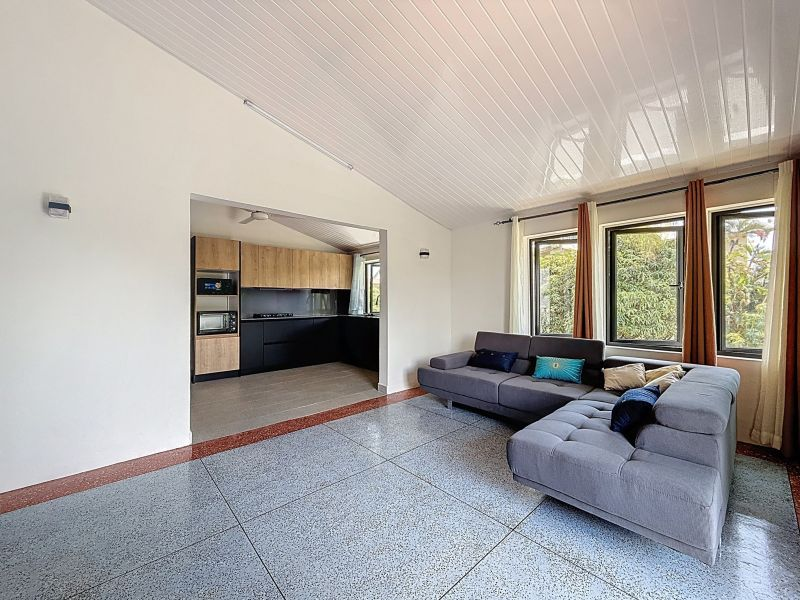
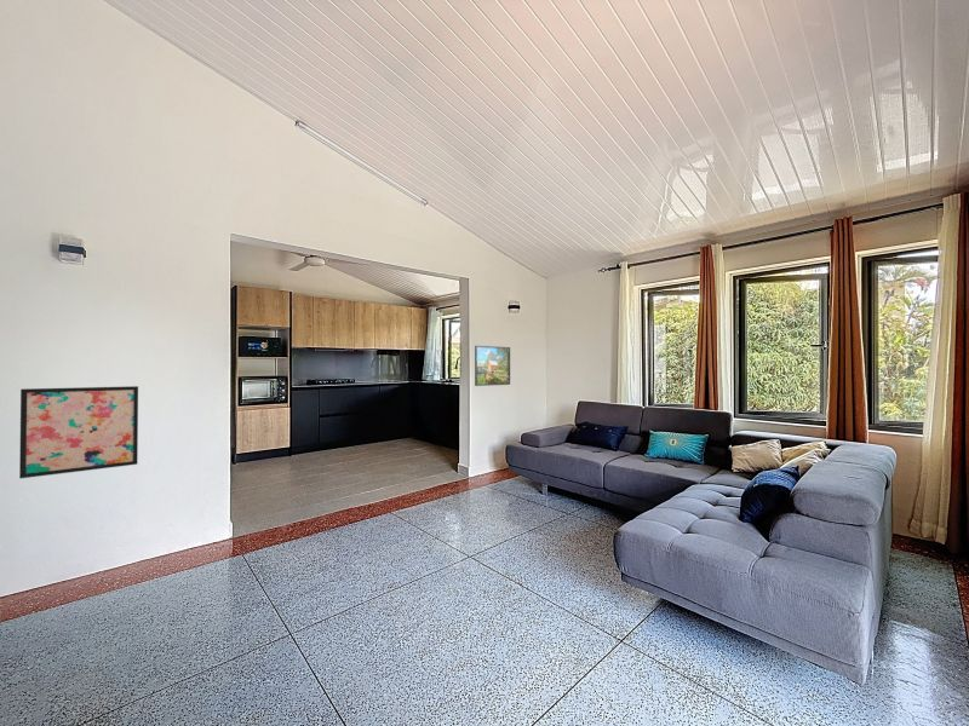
+ wall art (82, 428)
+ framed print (493, 365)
